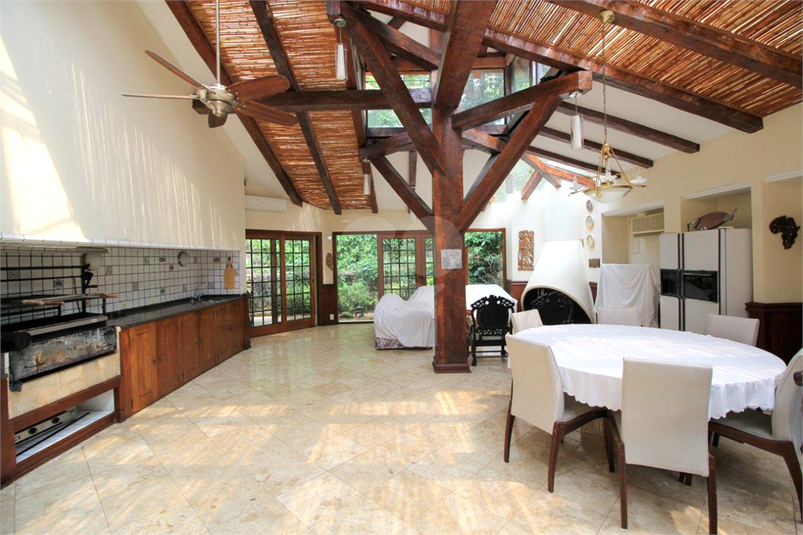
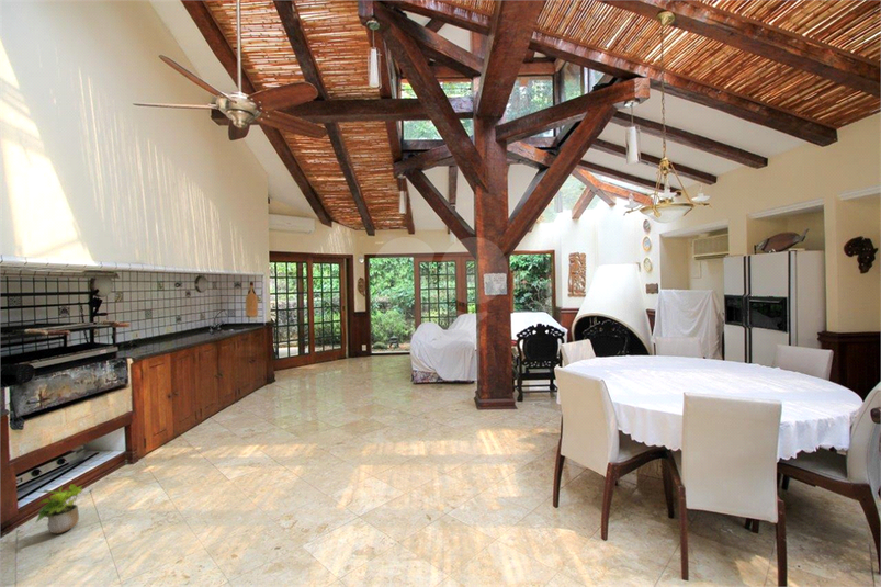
+ potted plant (59, 508)
